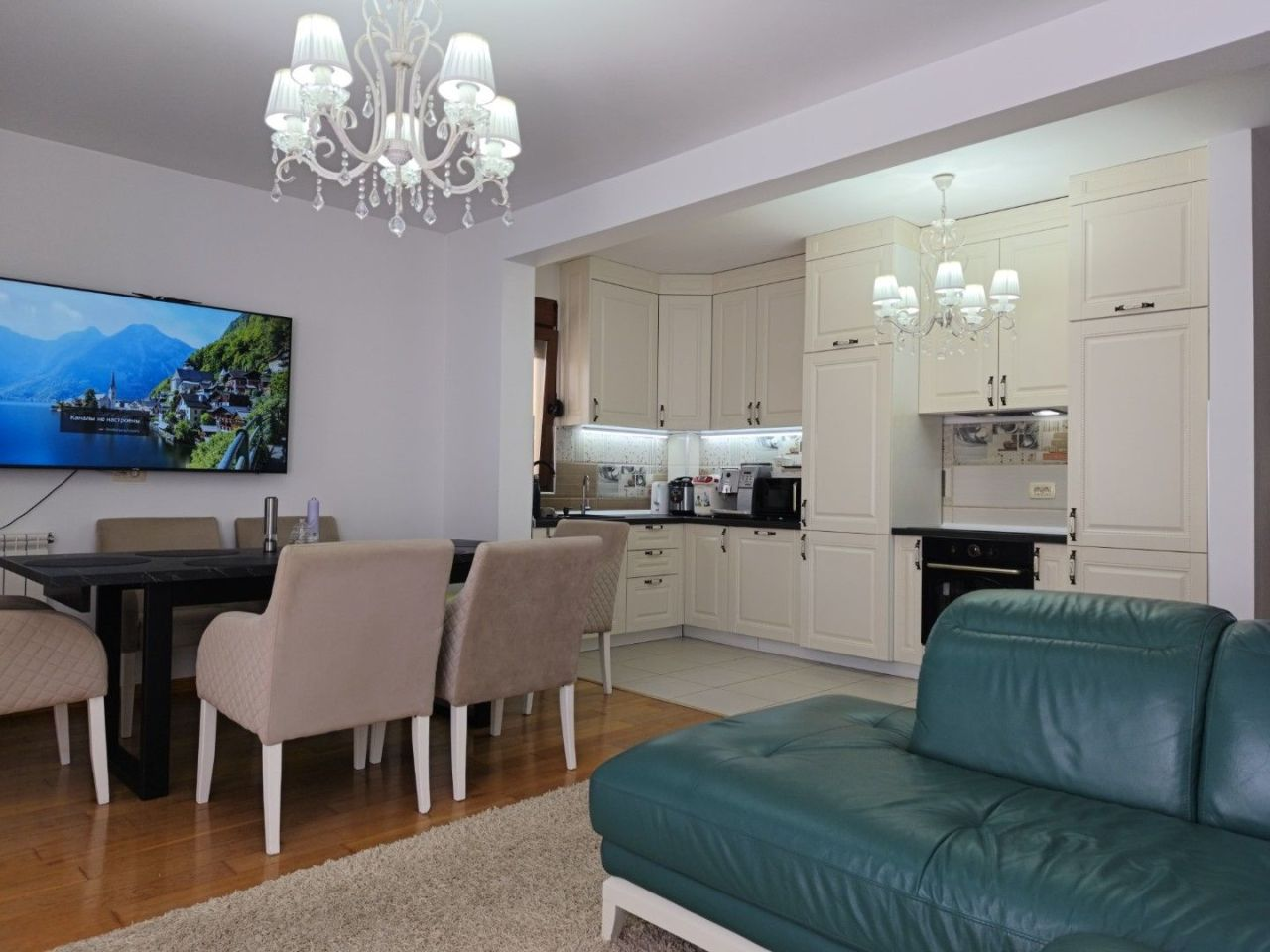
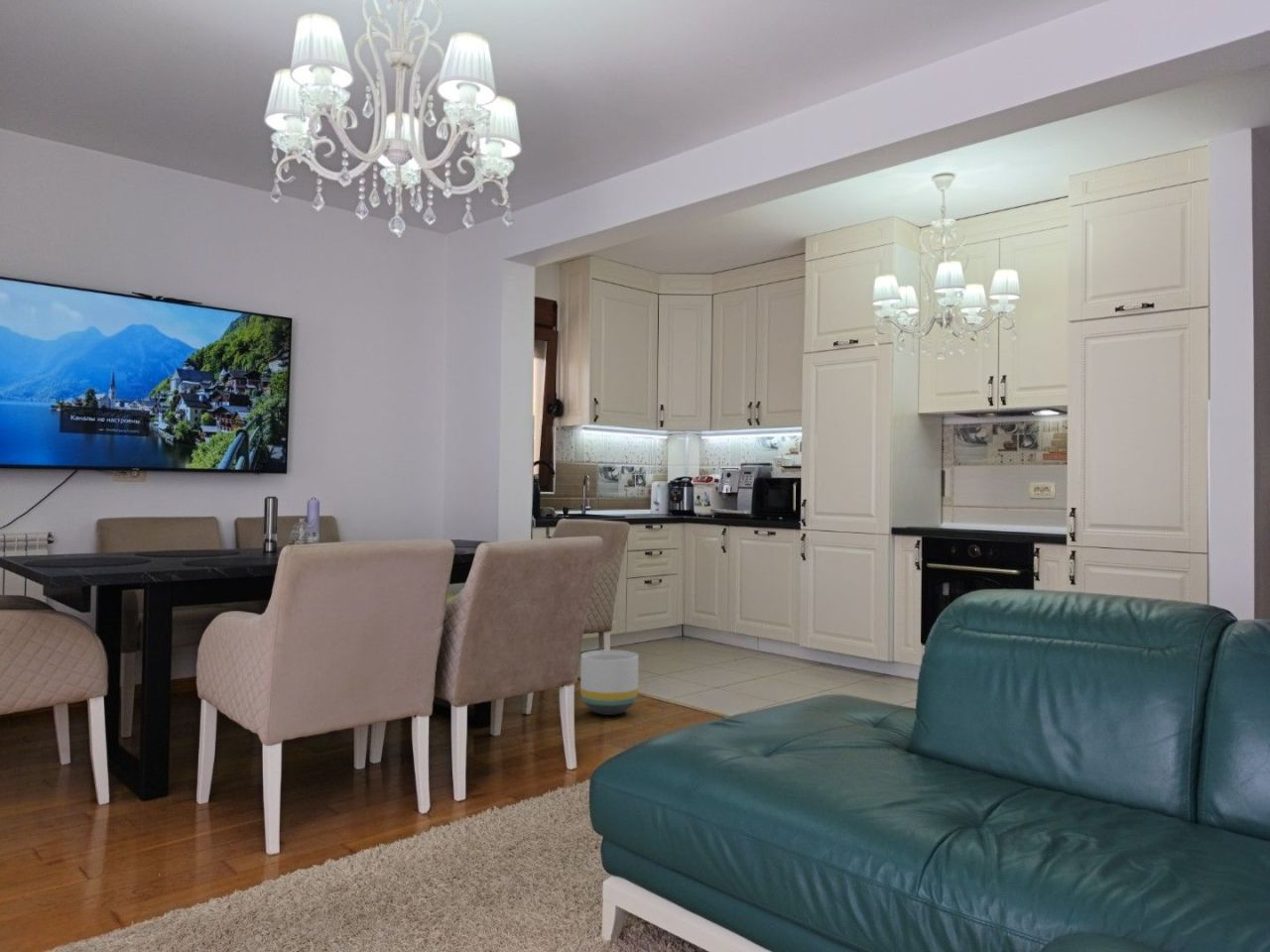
+ planter (609, 683)
